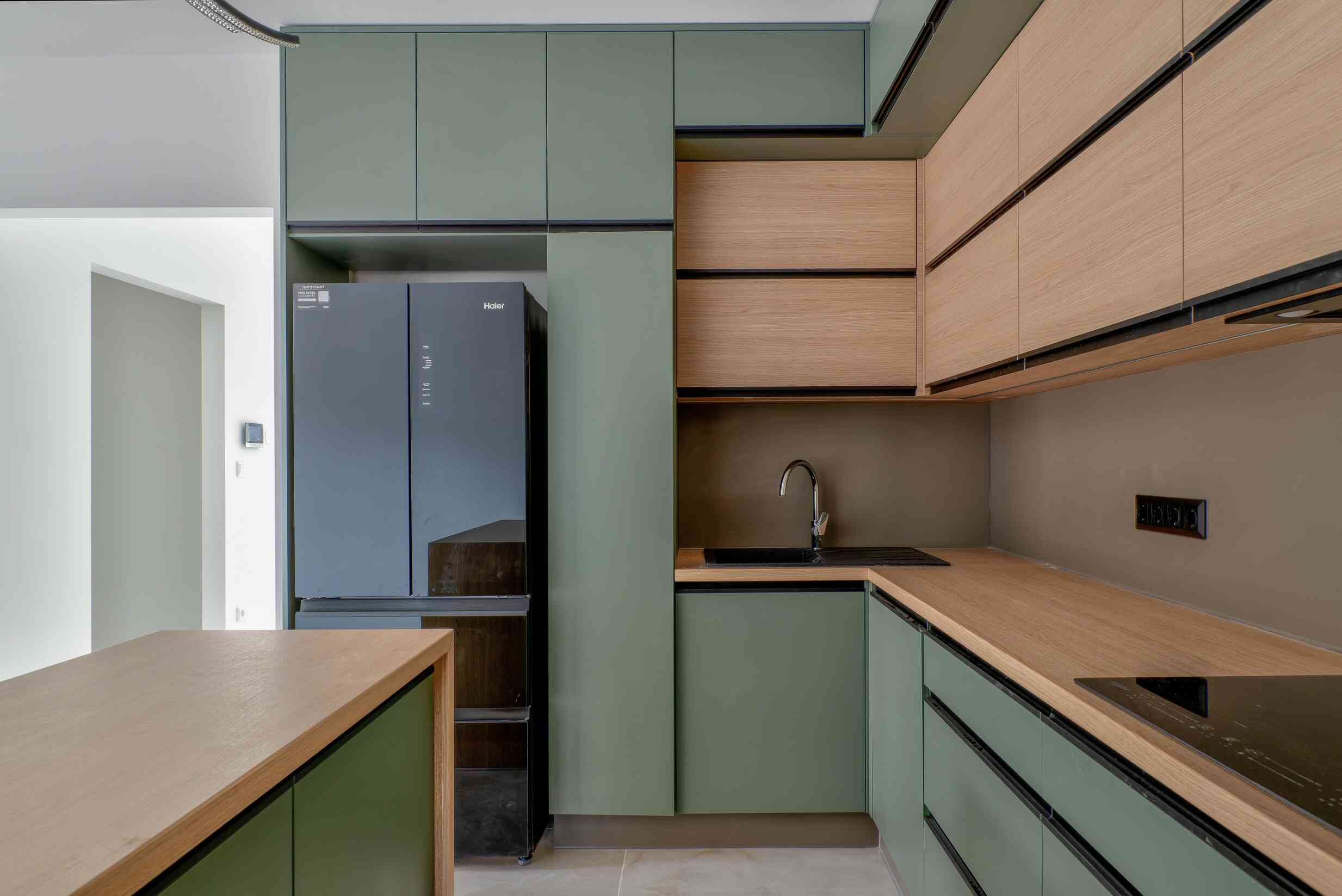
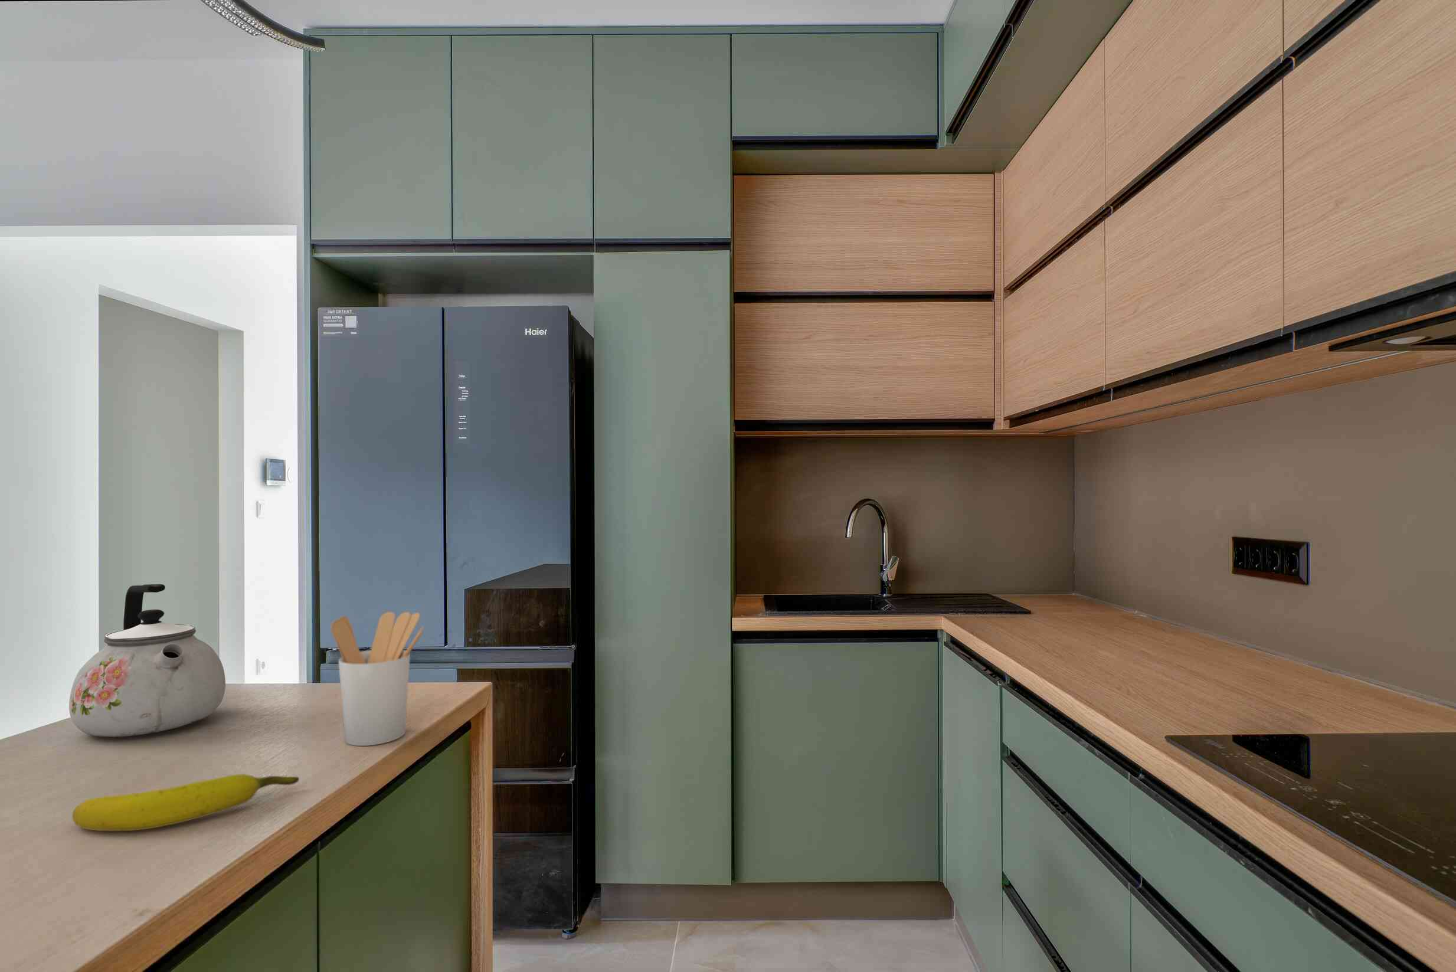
+ utensil holder (383, 673)
+ banana (187, 795)
+ kettle (152, 654)
